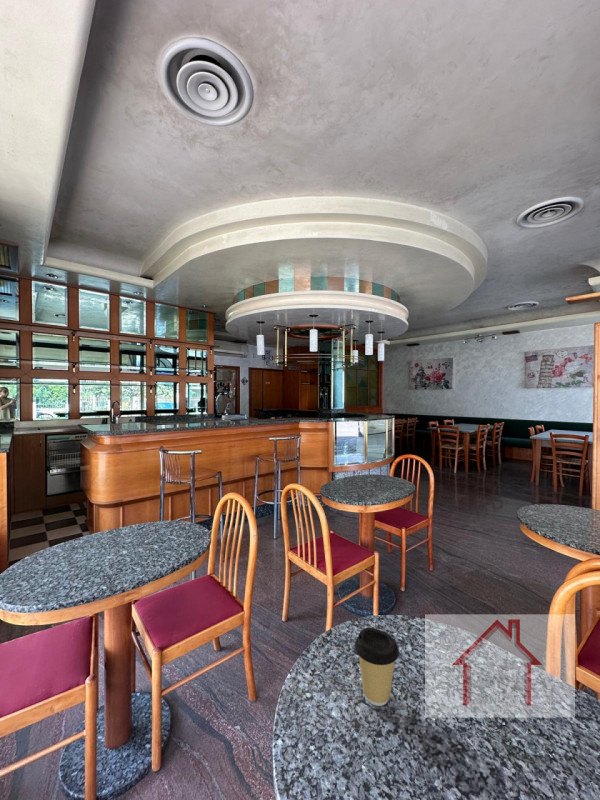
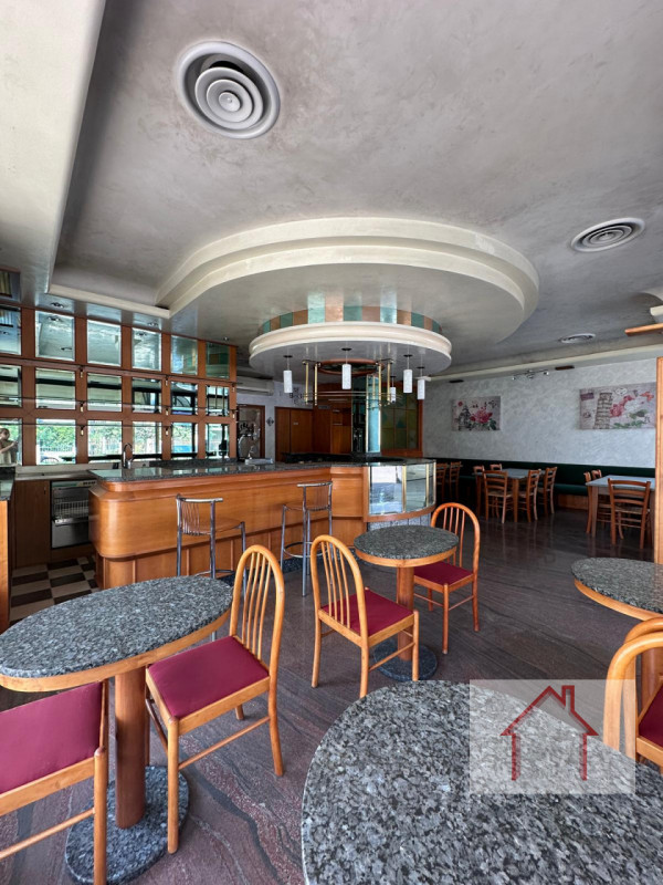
- coffee cup (376, 667)
